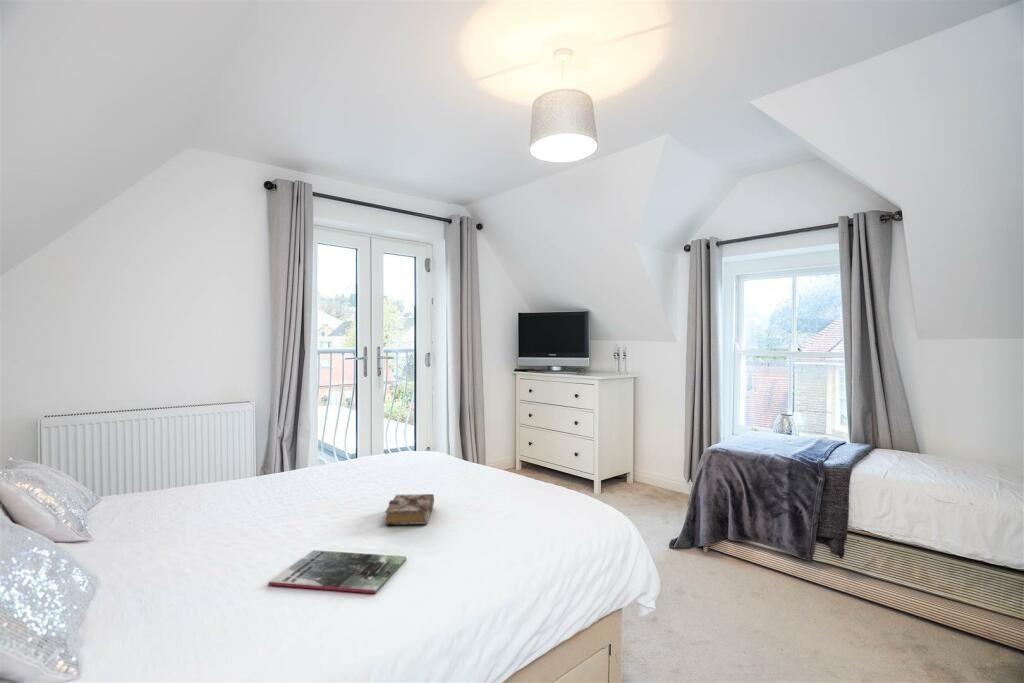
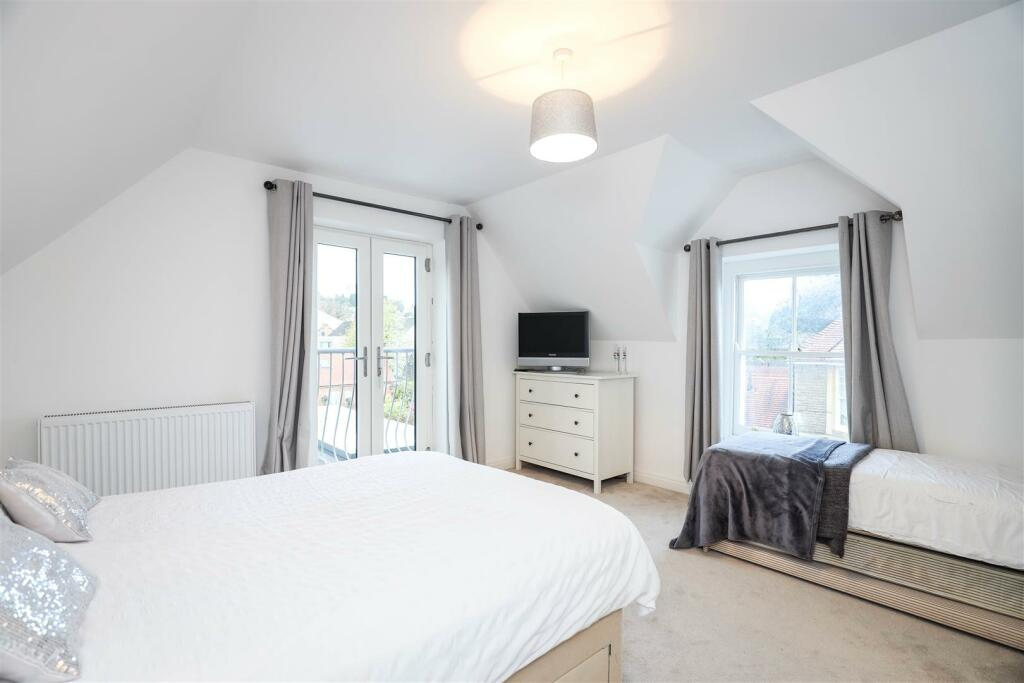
- book (410, 508)
- magazine (341, 569)
